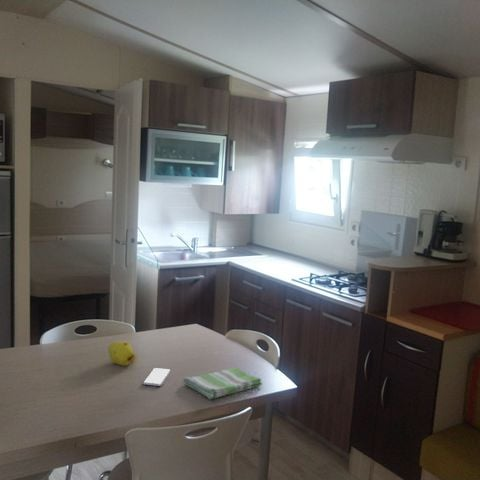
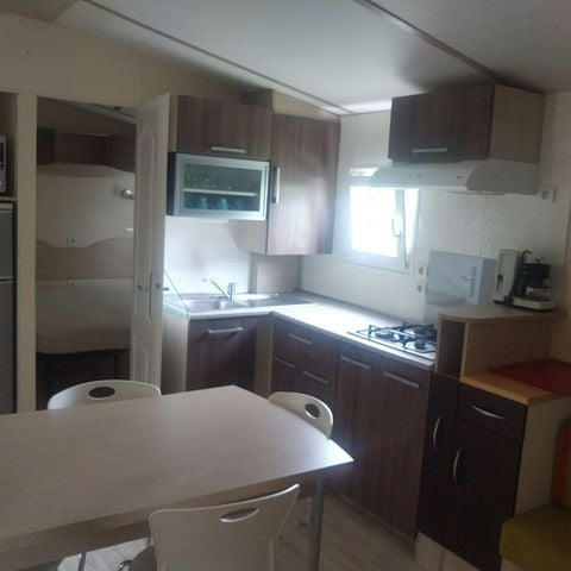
- dish towel (222, 380)
- smartphone (157, 376)
- fruit (120, 352)
